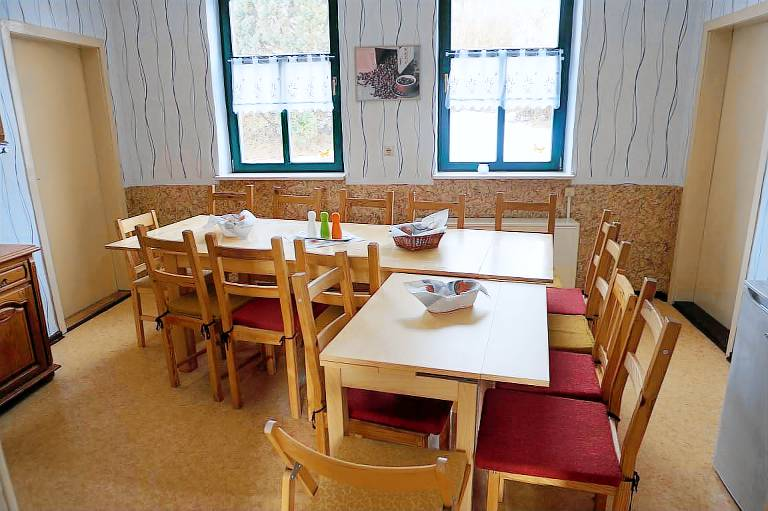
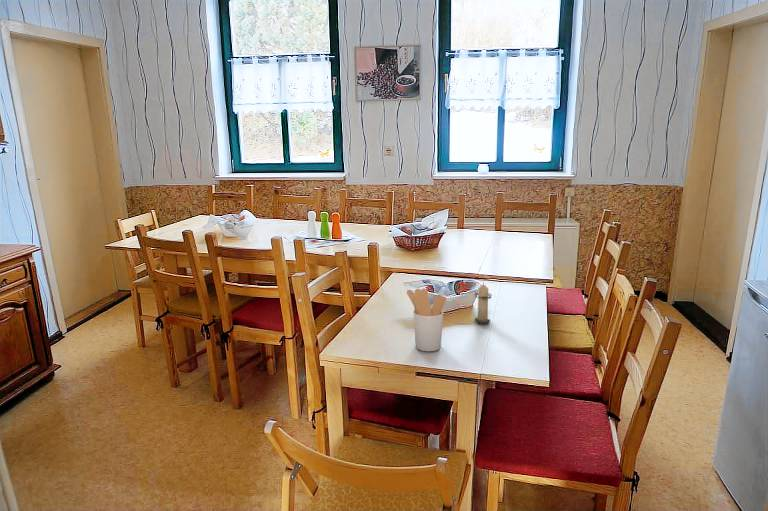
+ candle (483, 302)
+ utensil holder (424, 318)
